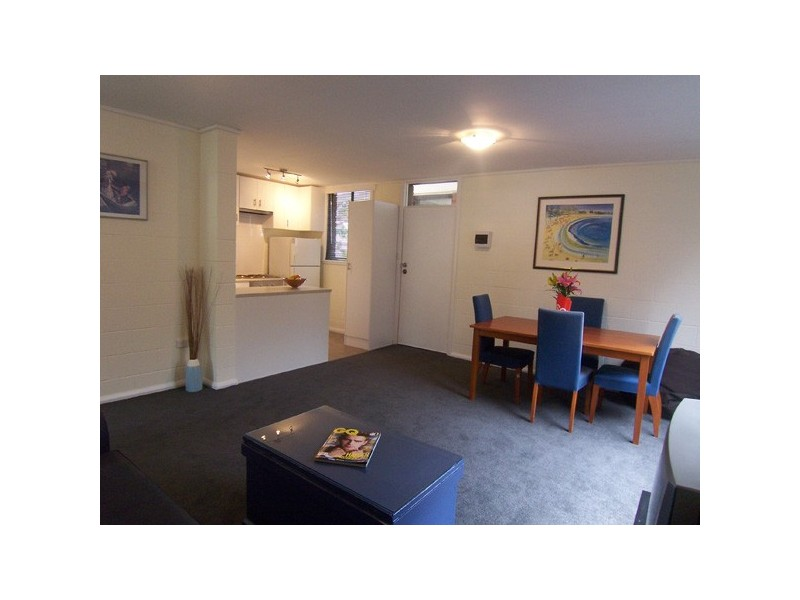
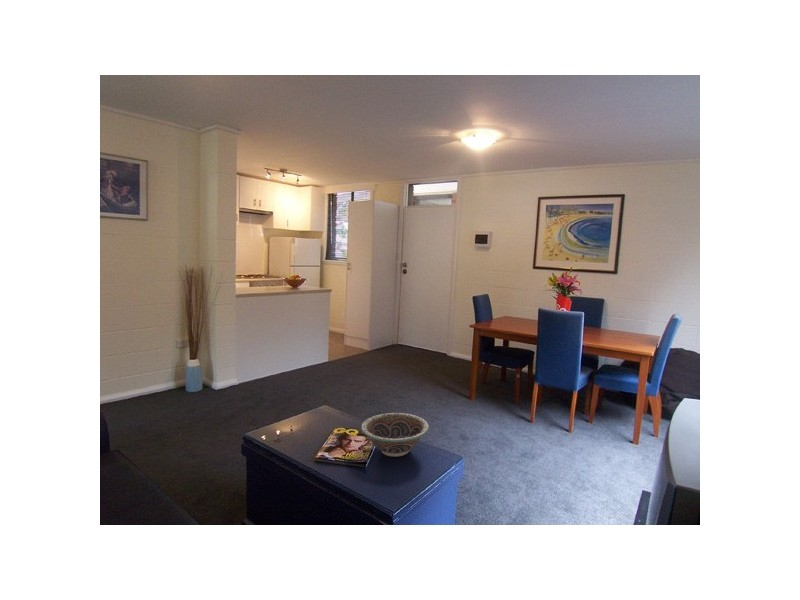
+ decorative bowl (394, 437)
